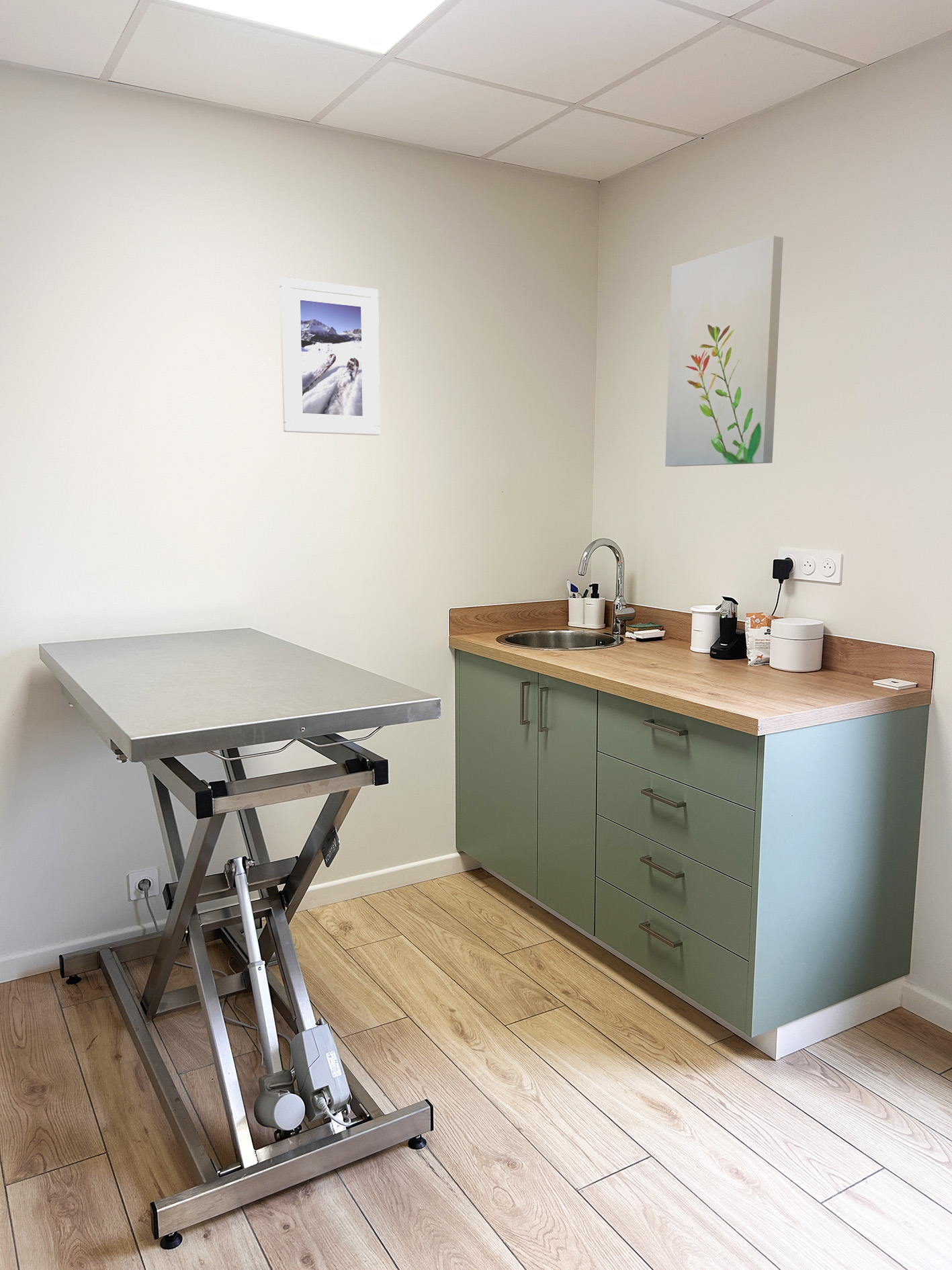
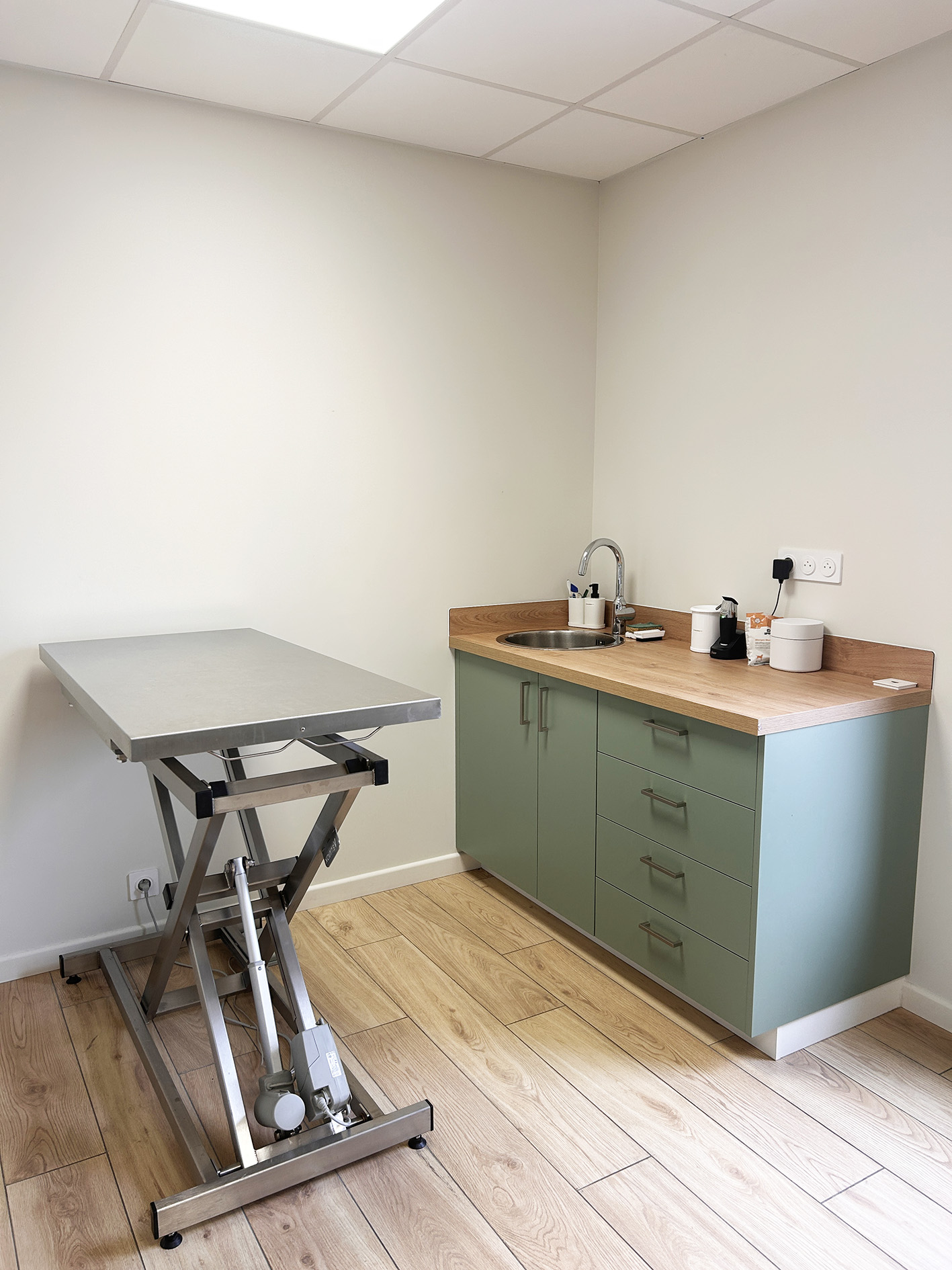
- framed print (331, 359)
- wall art (720, 360)
